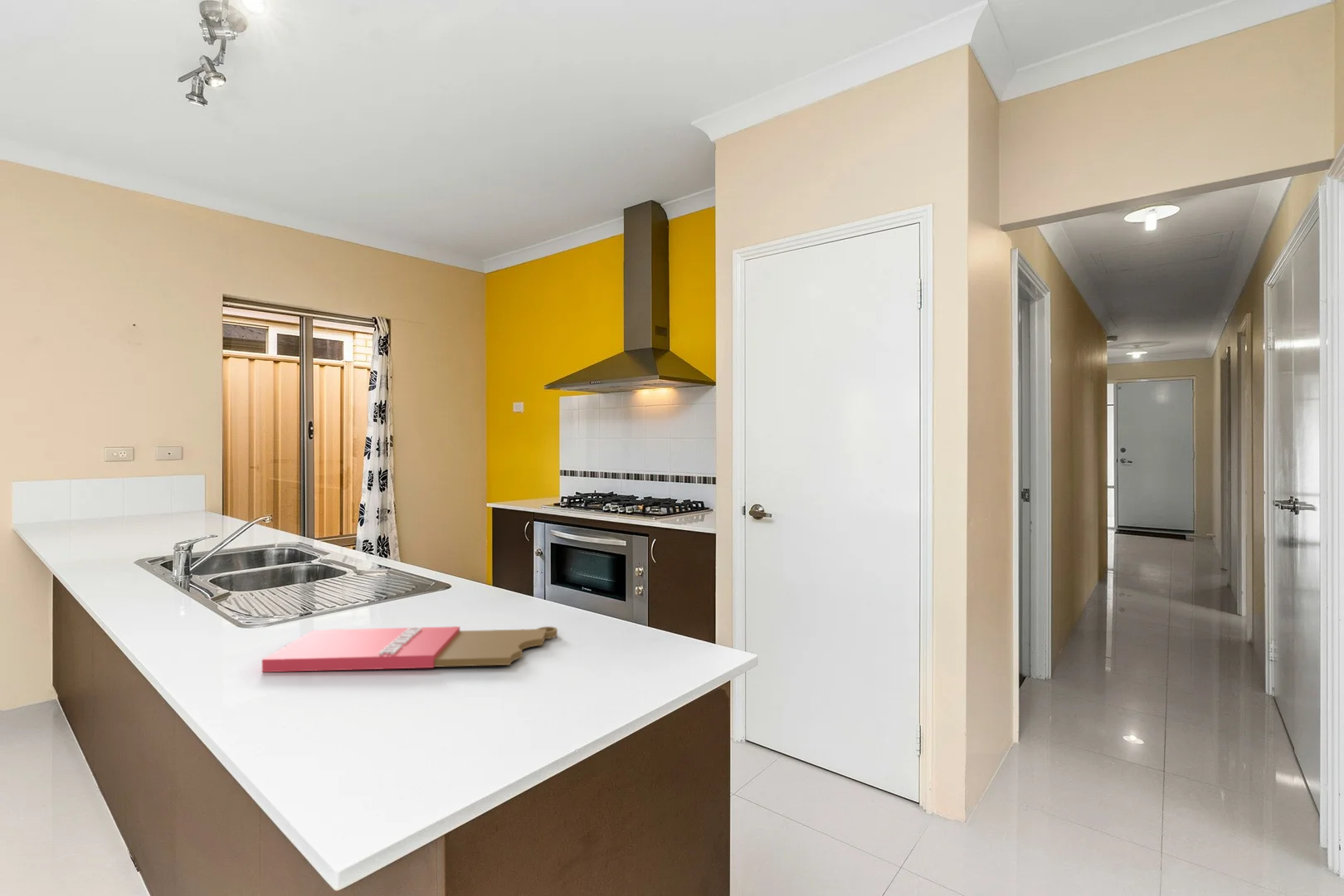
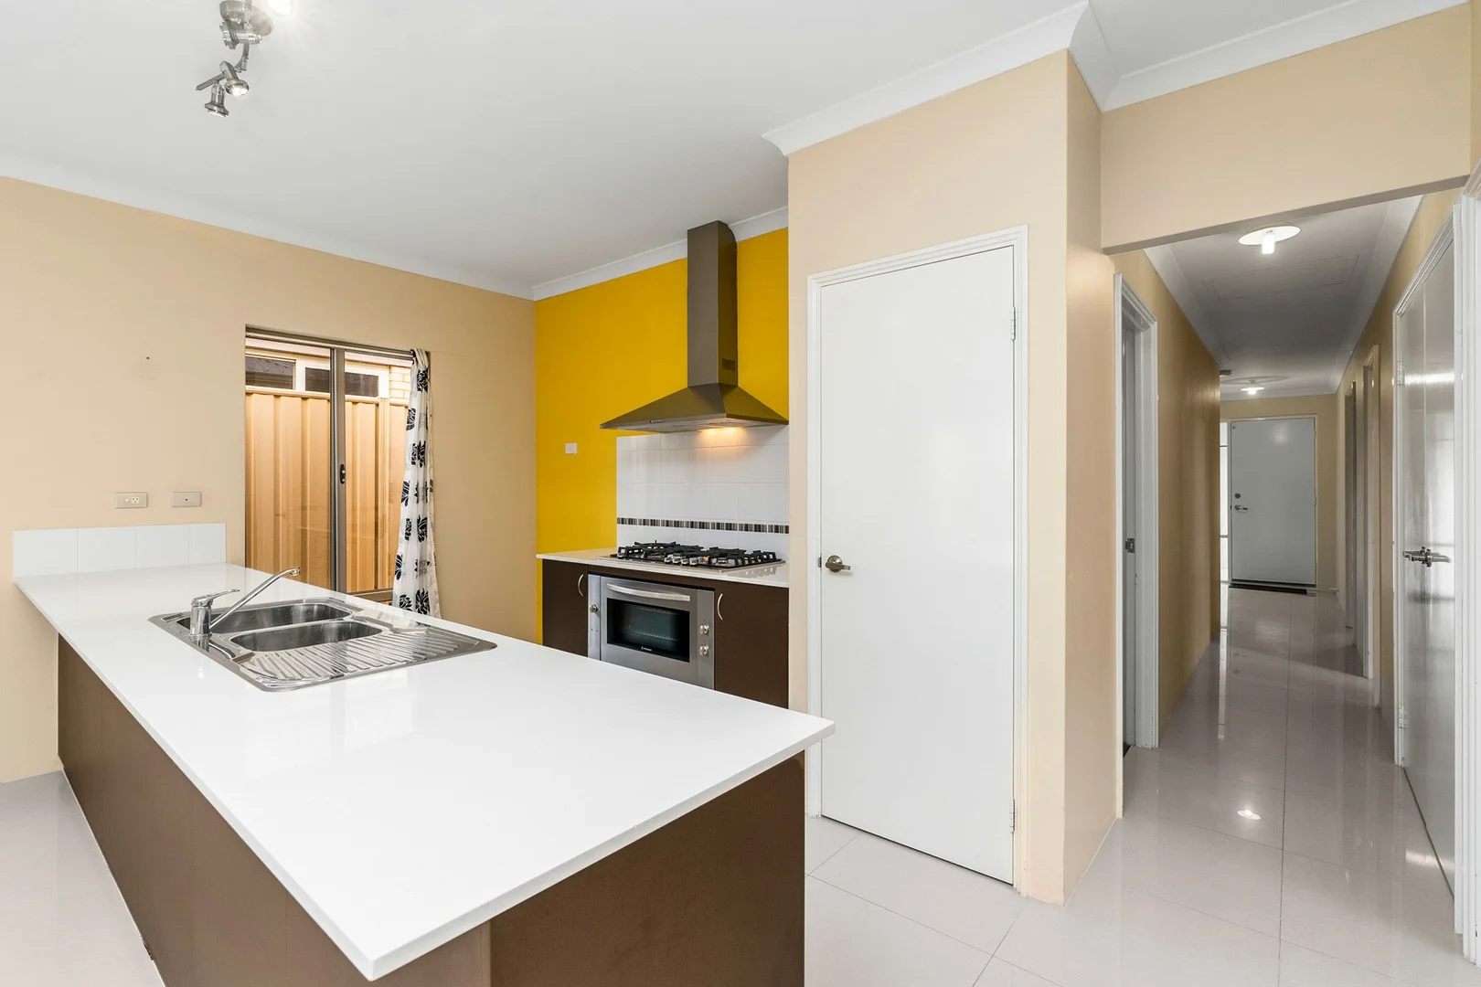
- cutting board (424, 643)
